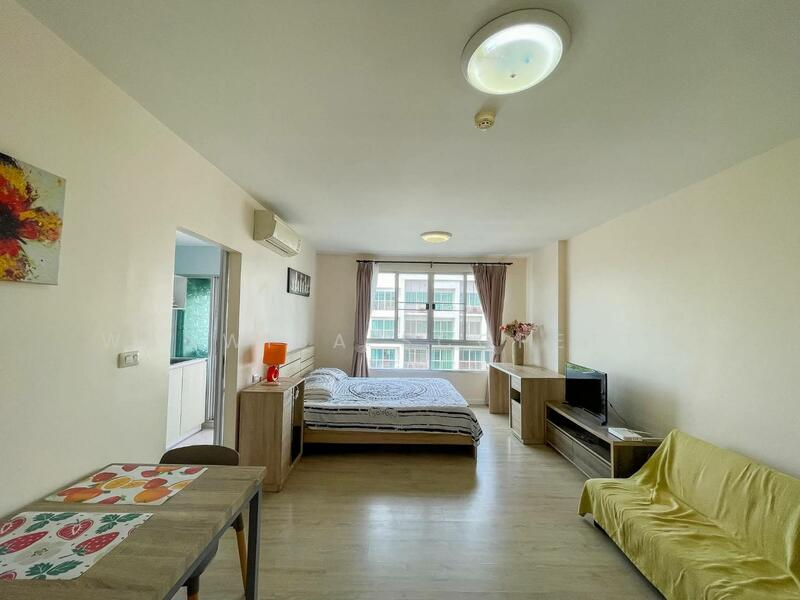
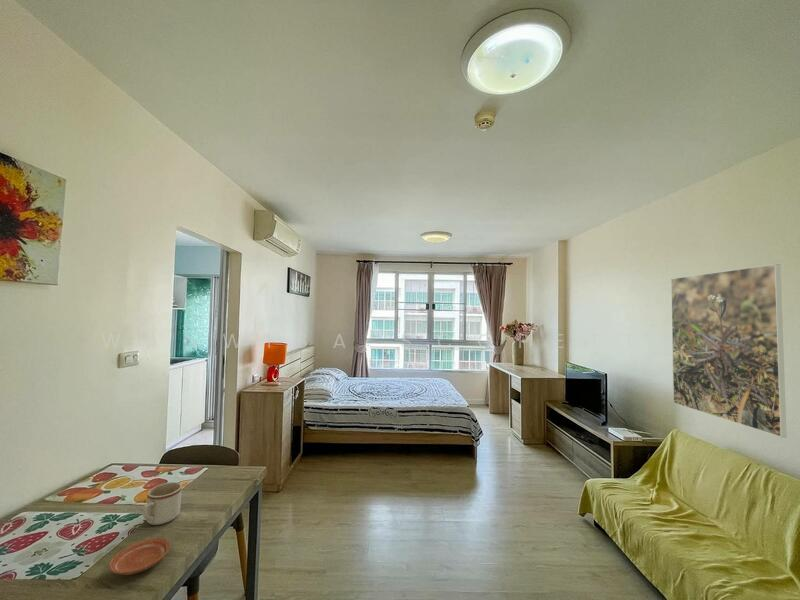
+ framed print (718, 344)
+ mug (160, 506)
+ plate (140, 559)
